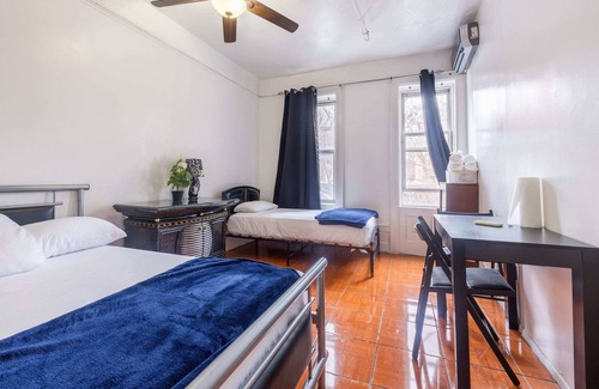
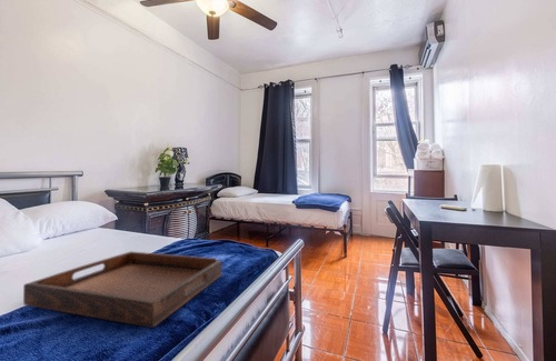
+ serving tray (138, 278)
